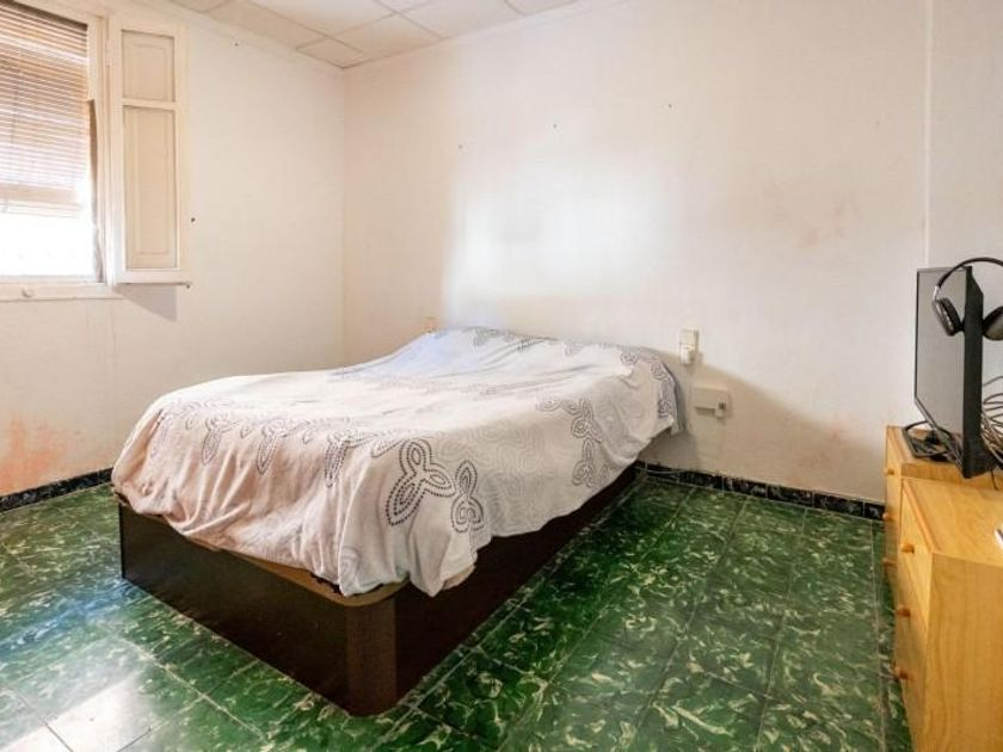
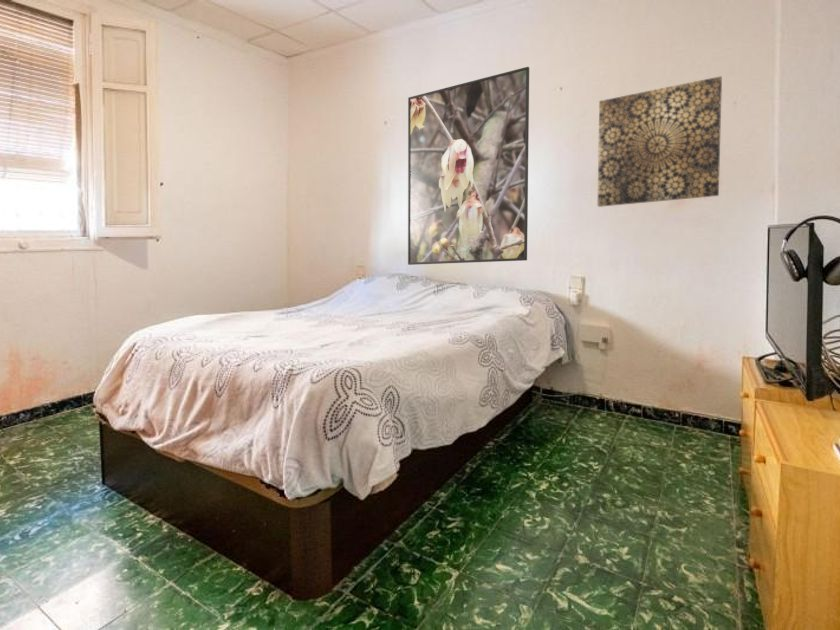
+ wall art (655, 146)
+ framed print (463, 173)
